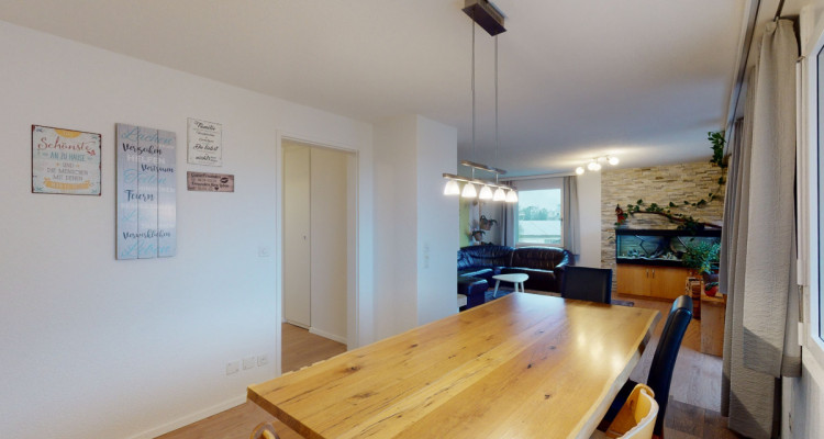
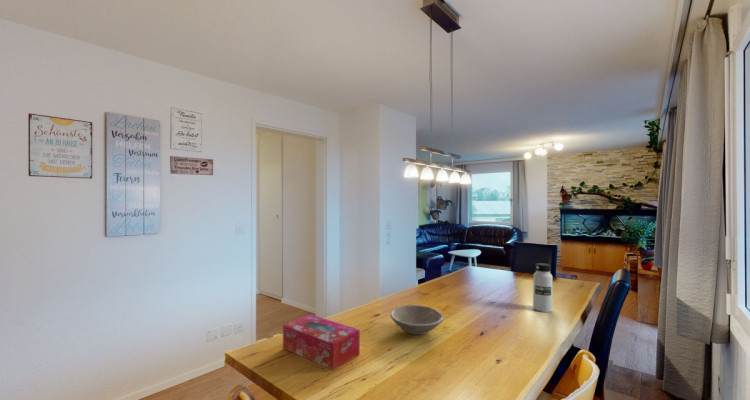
+ tissue box (320, 339)
+ water bottle (542, 286)
+ bowl (416, 322)
